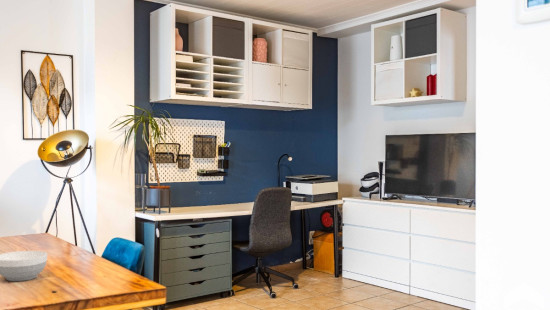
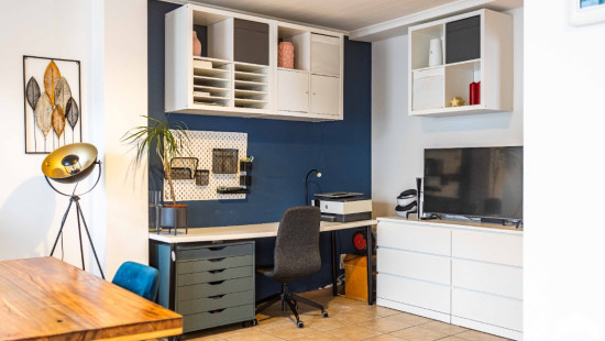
- bowl (21, 266)
